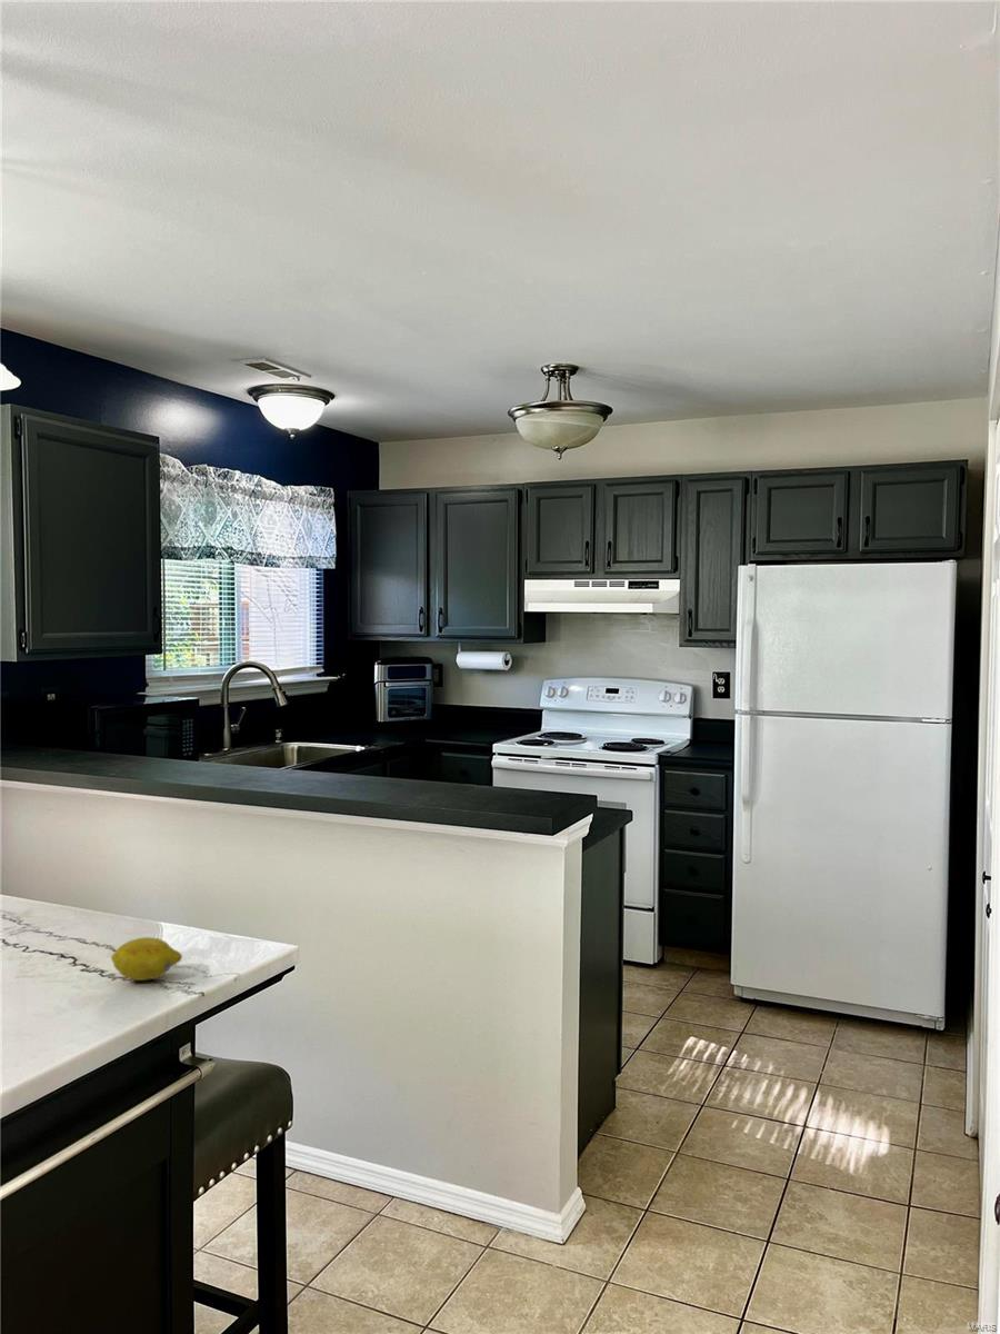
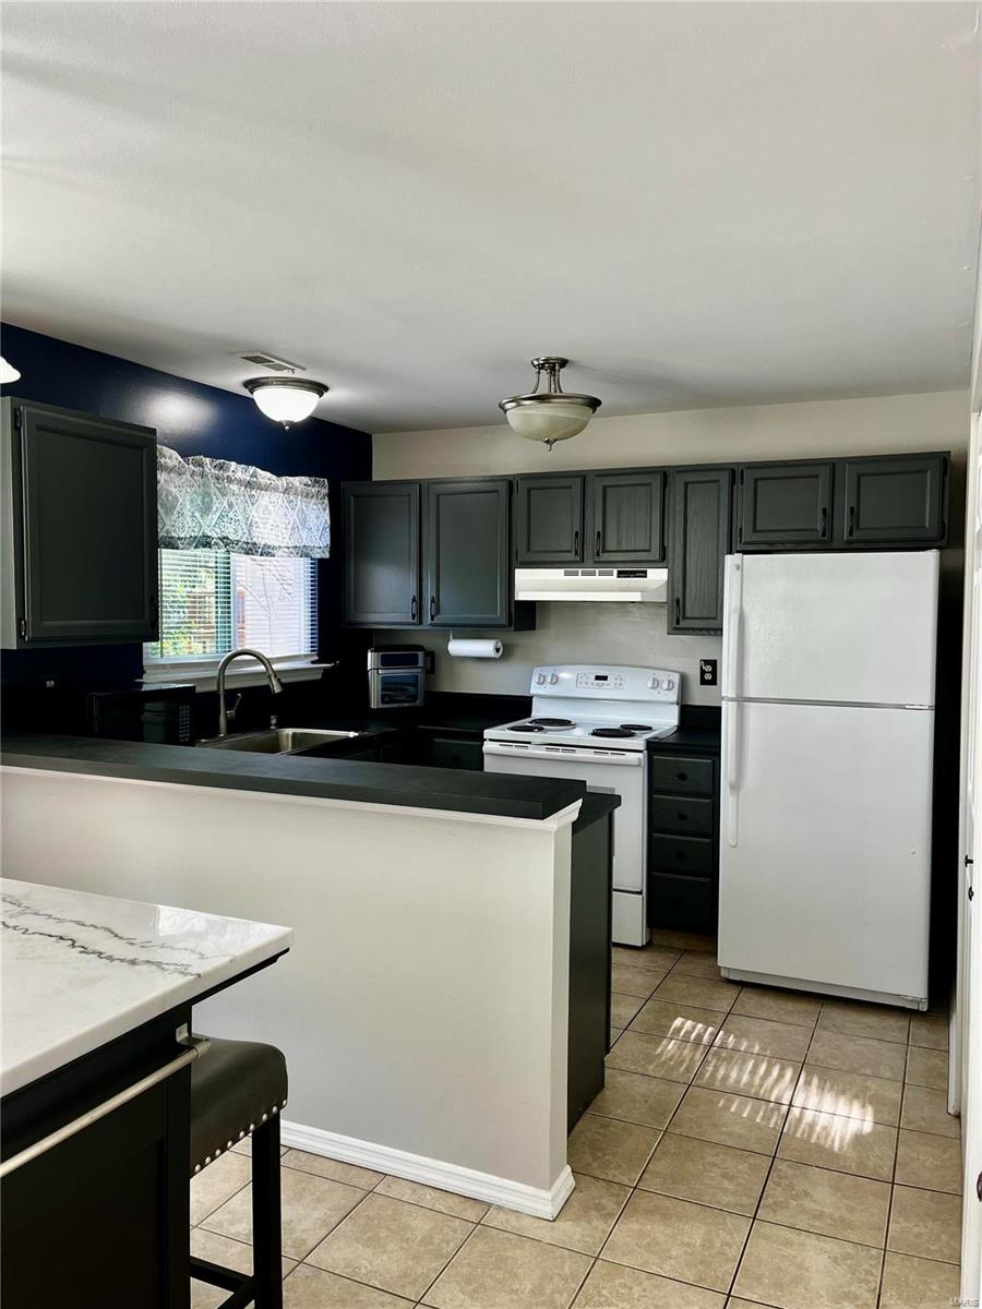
- fruit (147, 958)
